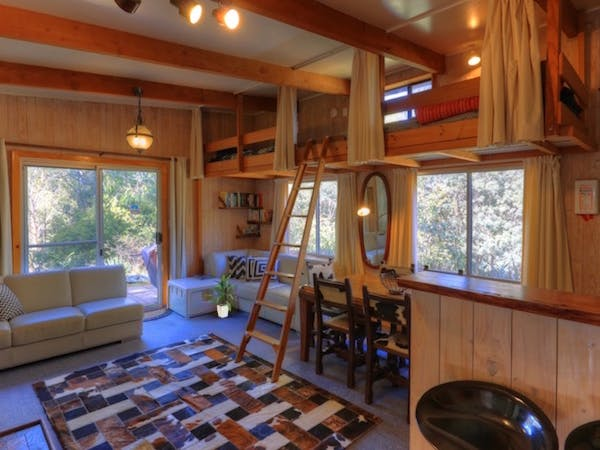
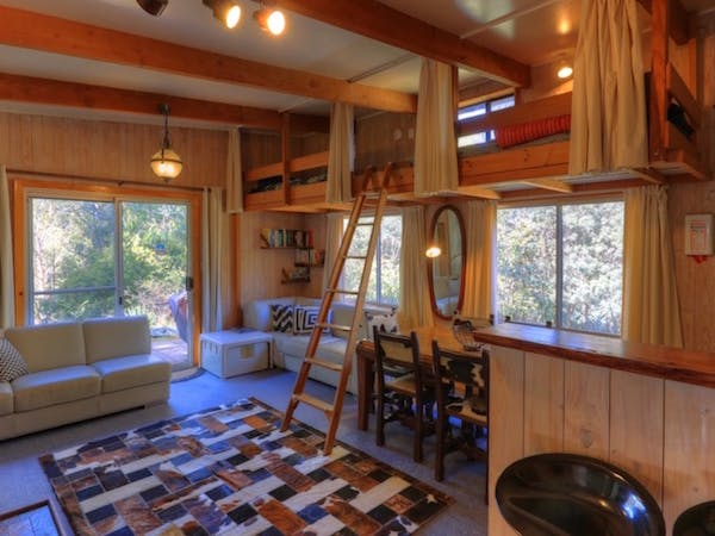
- indoor plant (222, 295)
